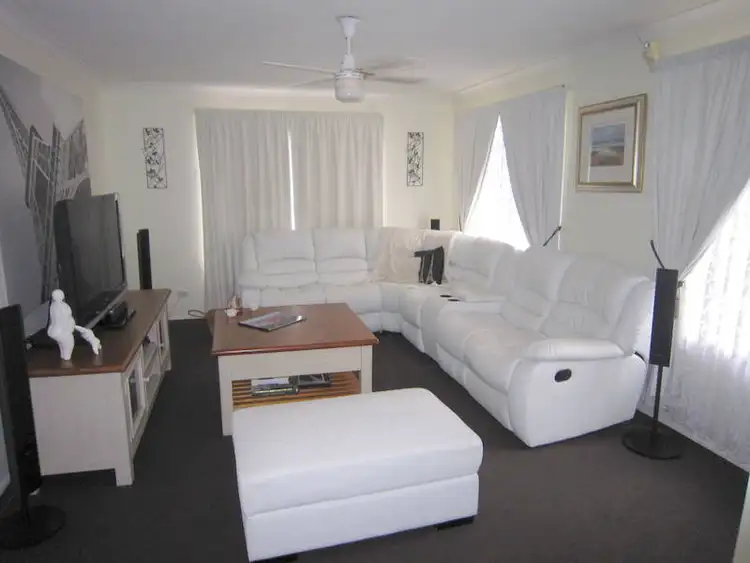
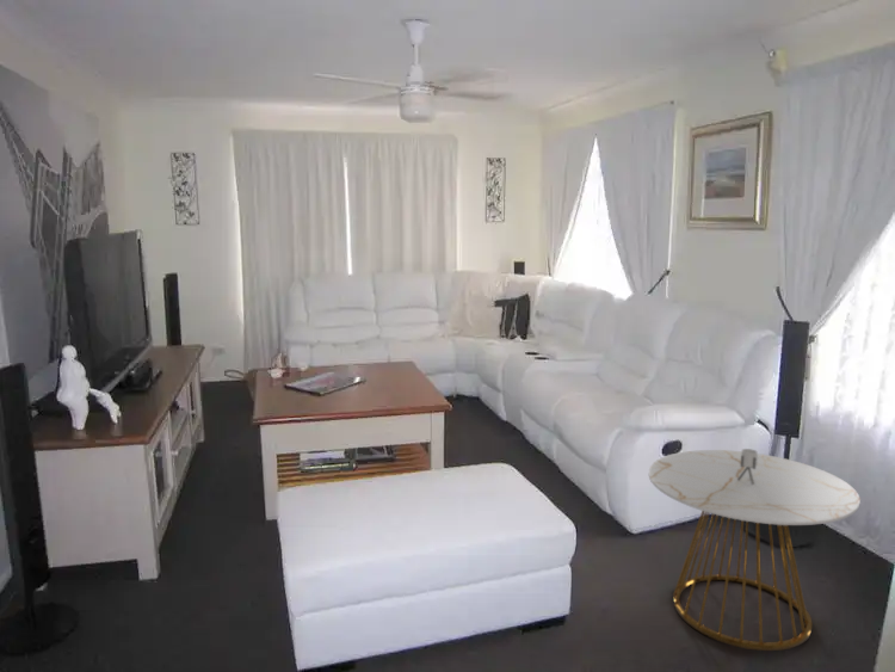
+ side table (746, 532)
